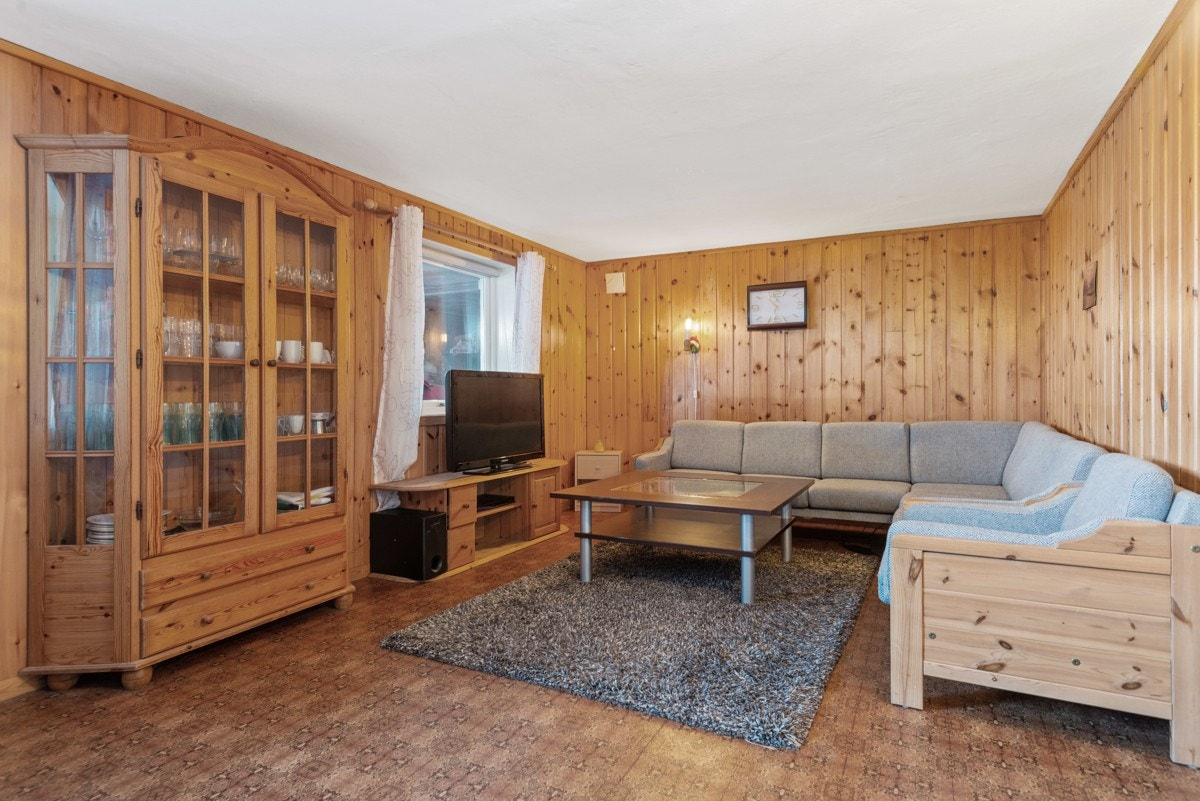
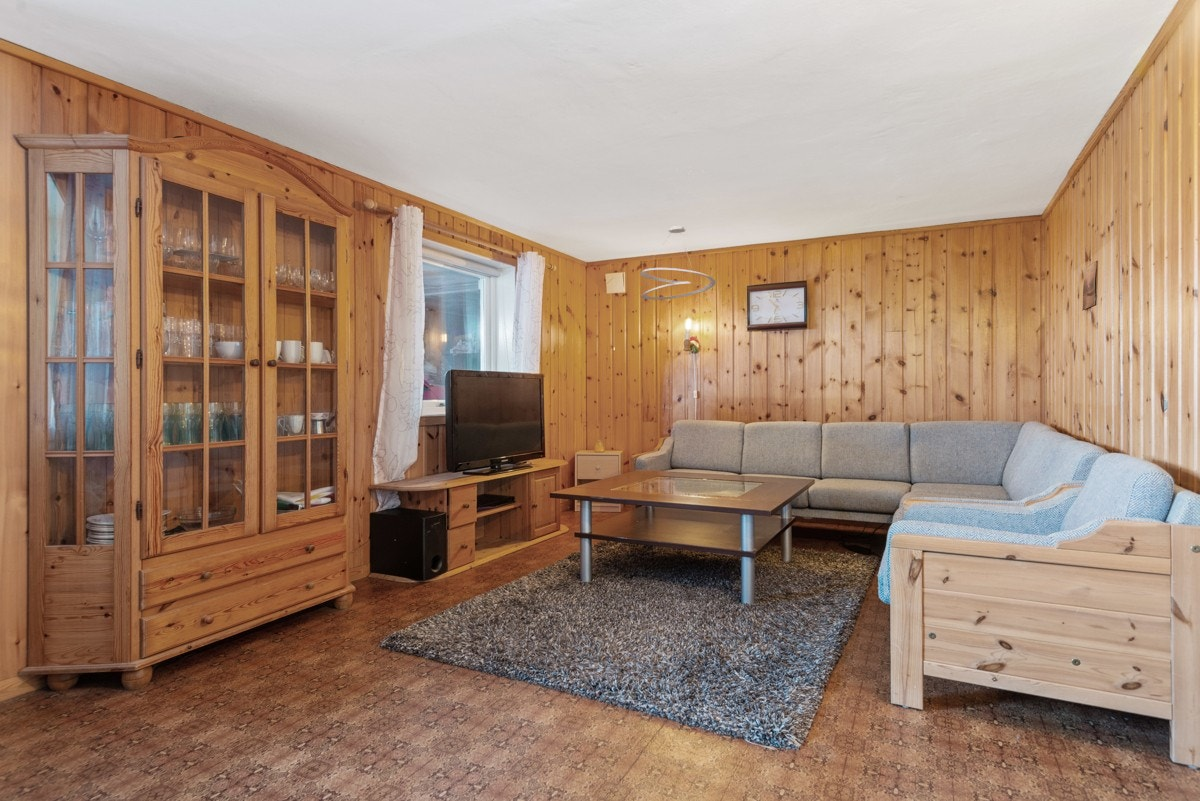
+ ceiling light fixture (677, 269)
